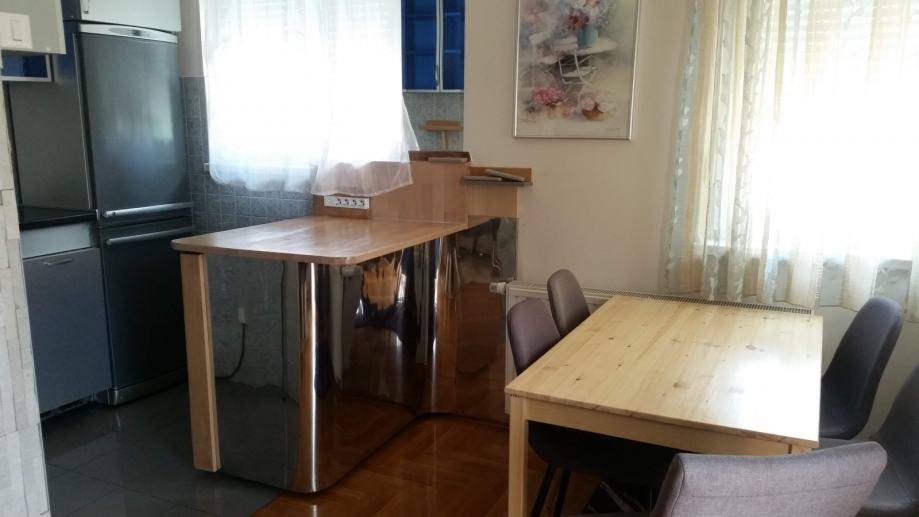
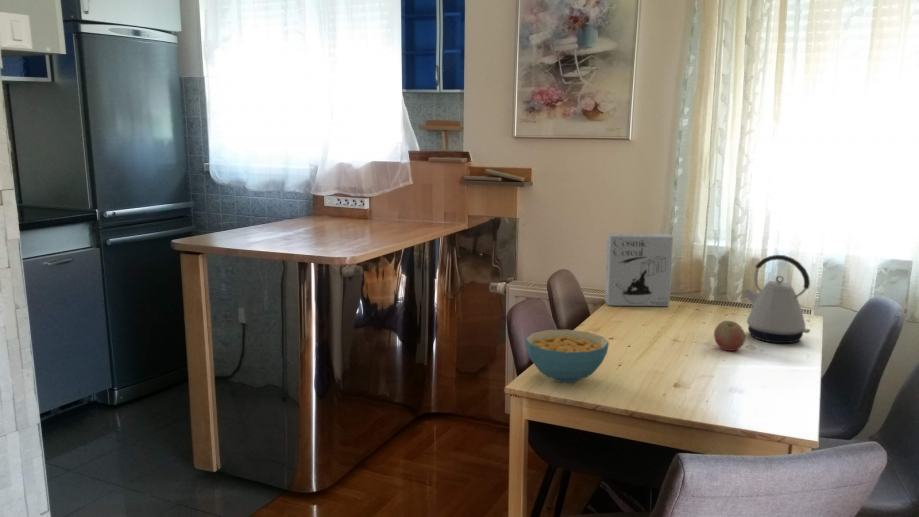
+ fruit (729, 335)
+ cereal box (638, 269)
+ kettle (775, 296)
+ cereal bowl (566, 359)
